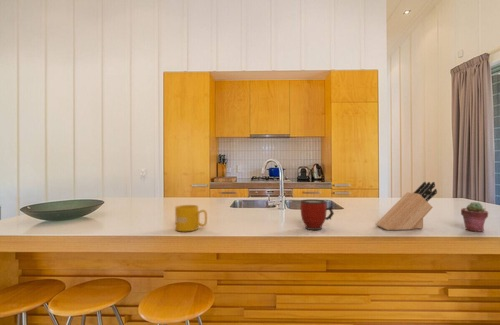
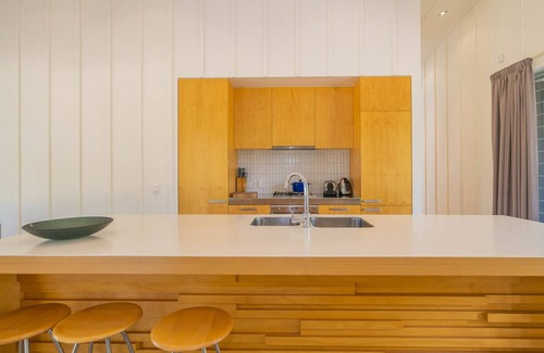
- mug (191, 217)
- mug (317, 214)
- potted succulent (474, 215)
- knife block (407, 204)
